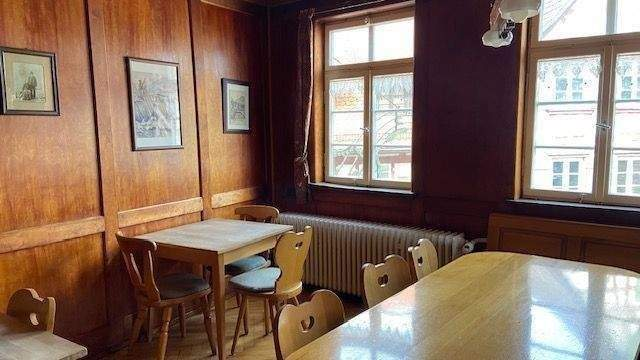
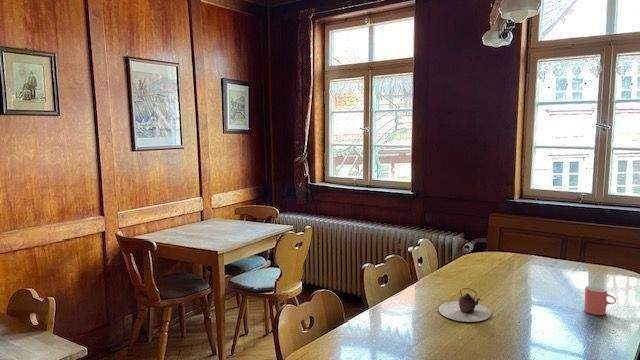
+ teapot (464, 299)
+ cup (600, 301)
